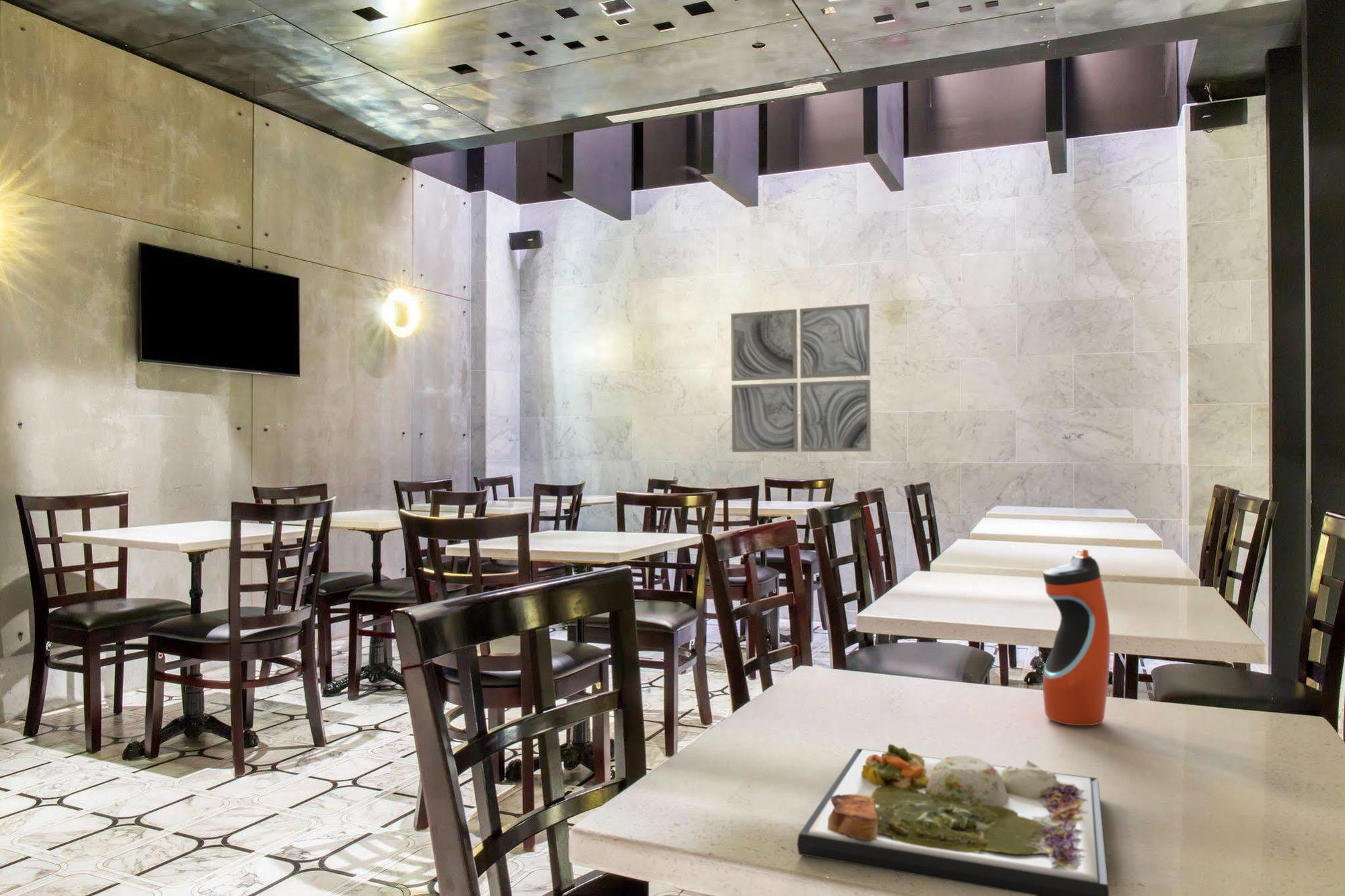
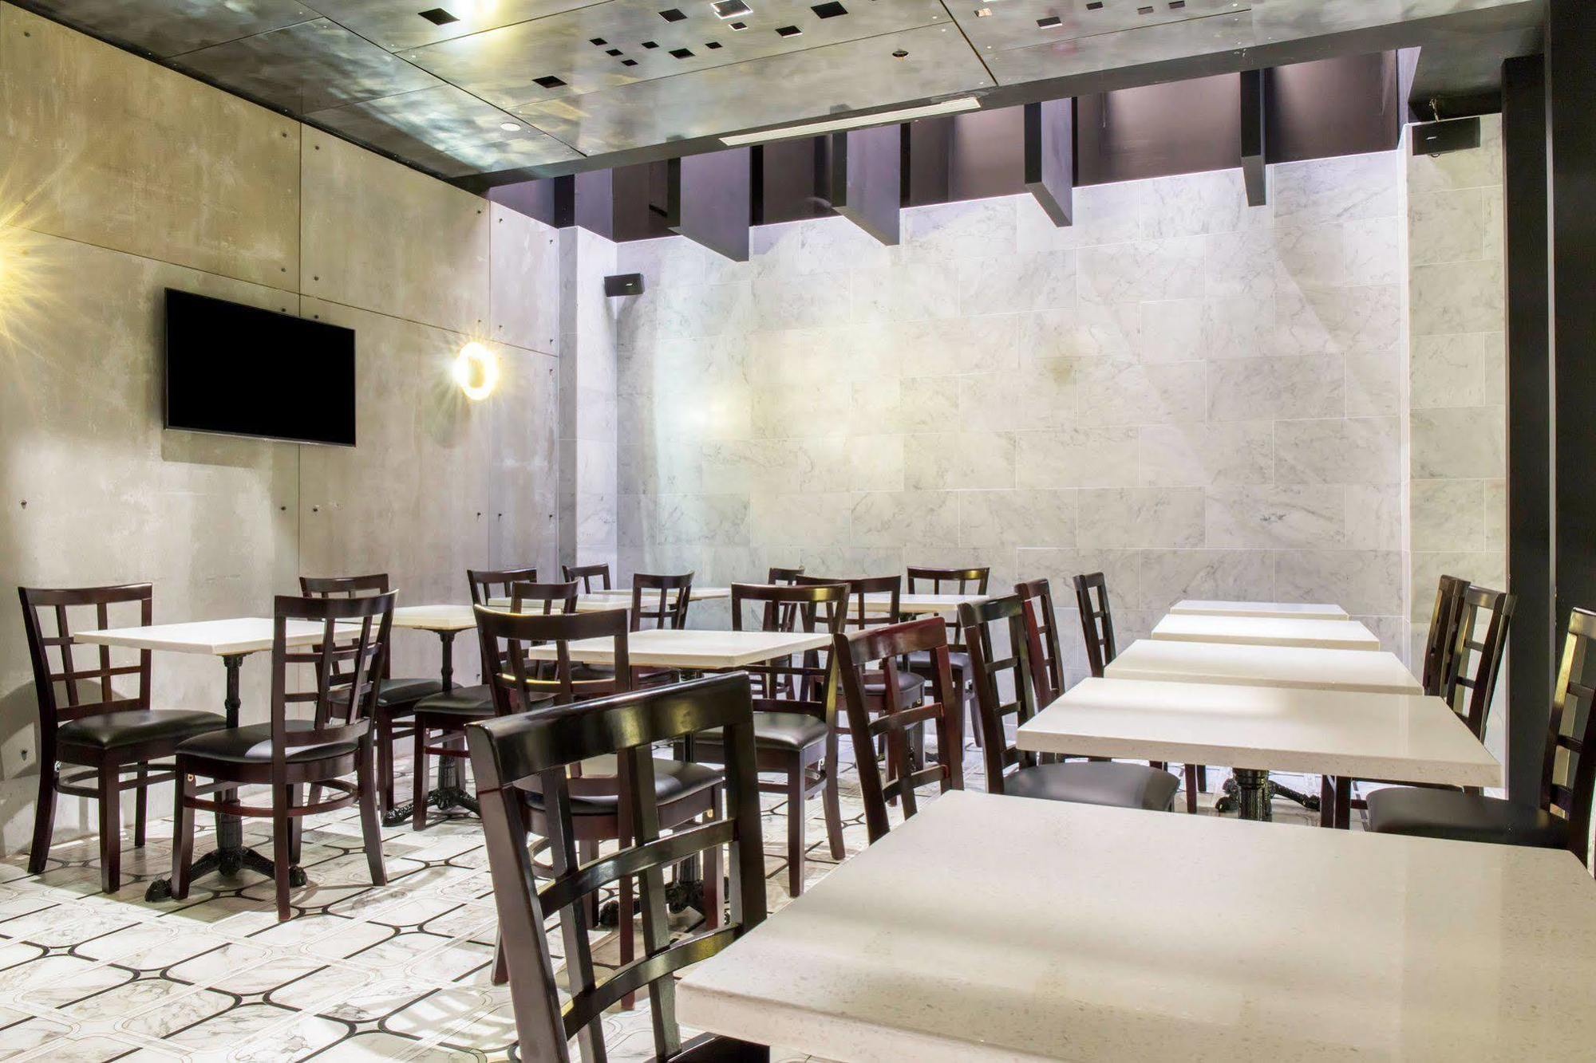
- water bottle (1075, 635)
- wall art (800, 378)
- dinner plate (959, 799)
